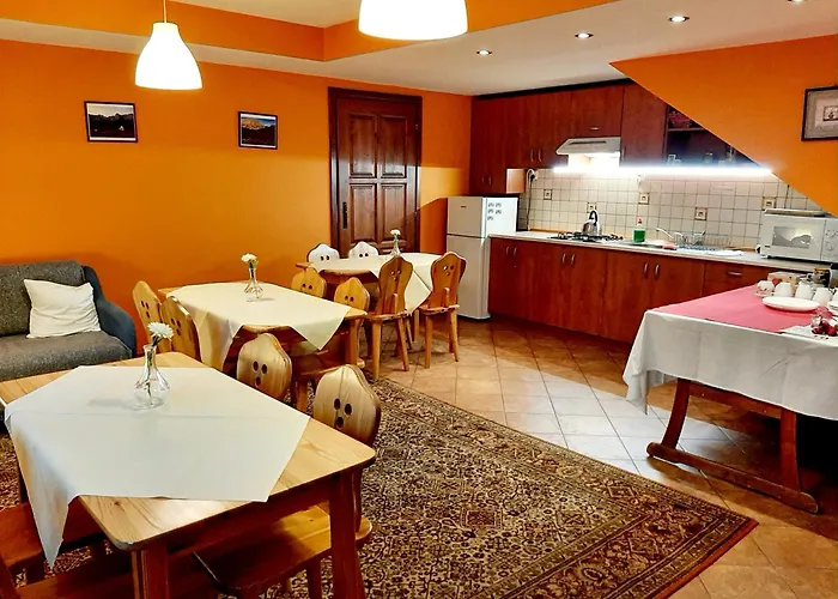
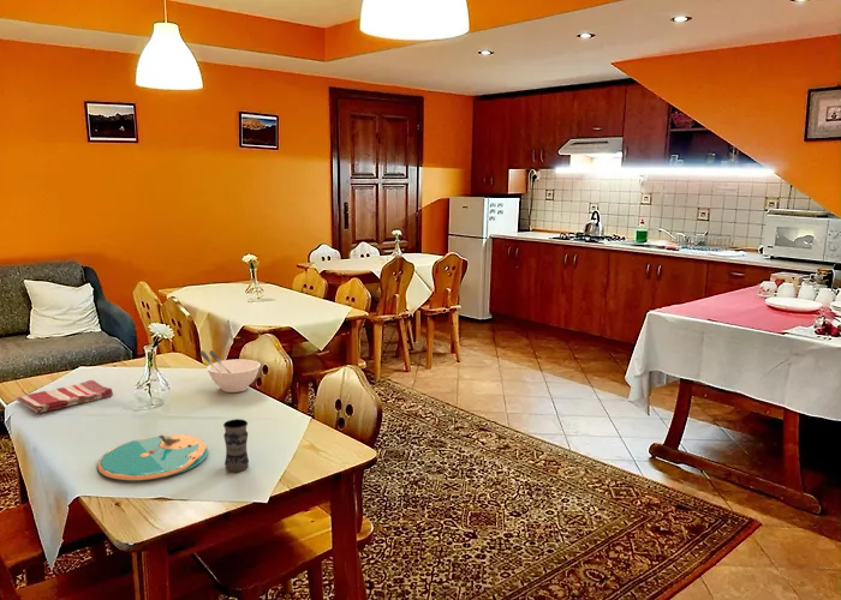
+ jar (235, 445)
+ dish towel (66, 395)
+ bowl (229, 370)
+ plate (154, 449)
